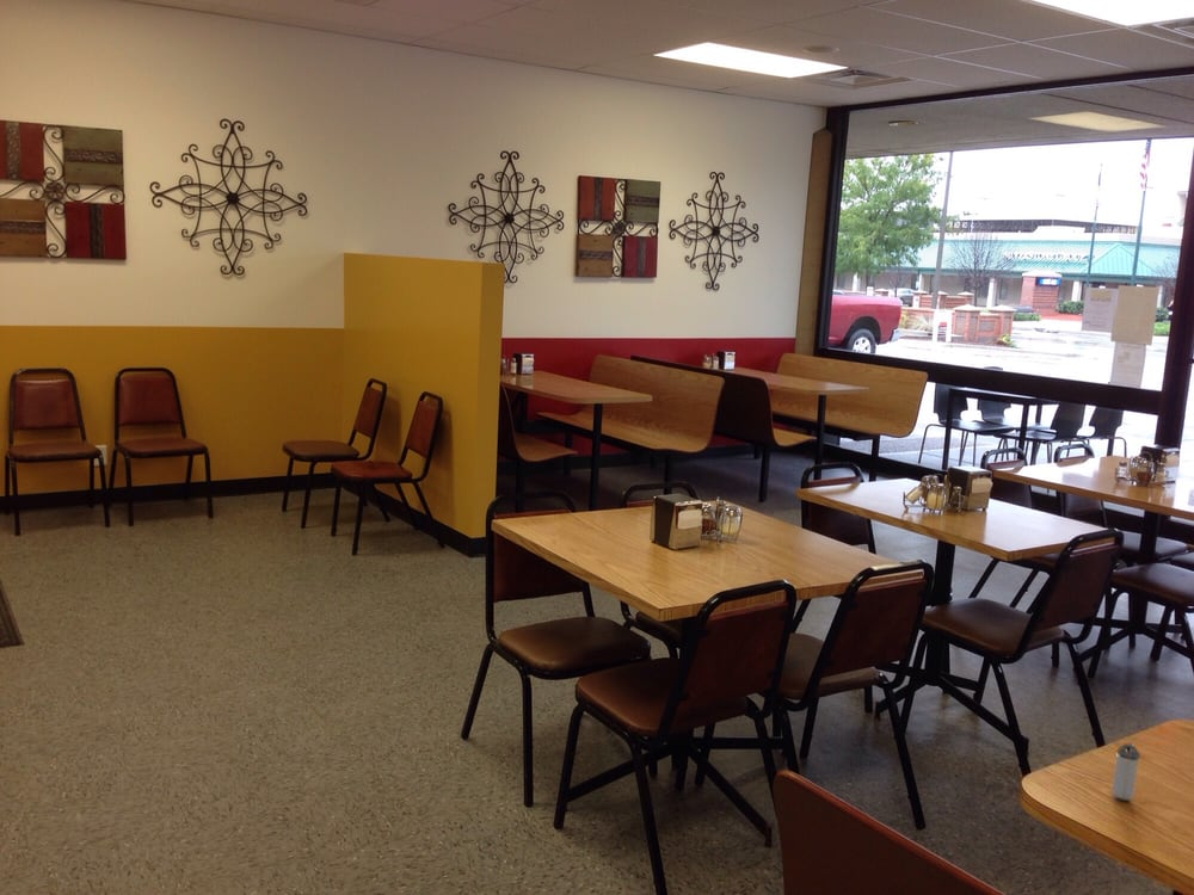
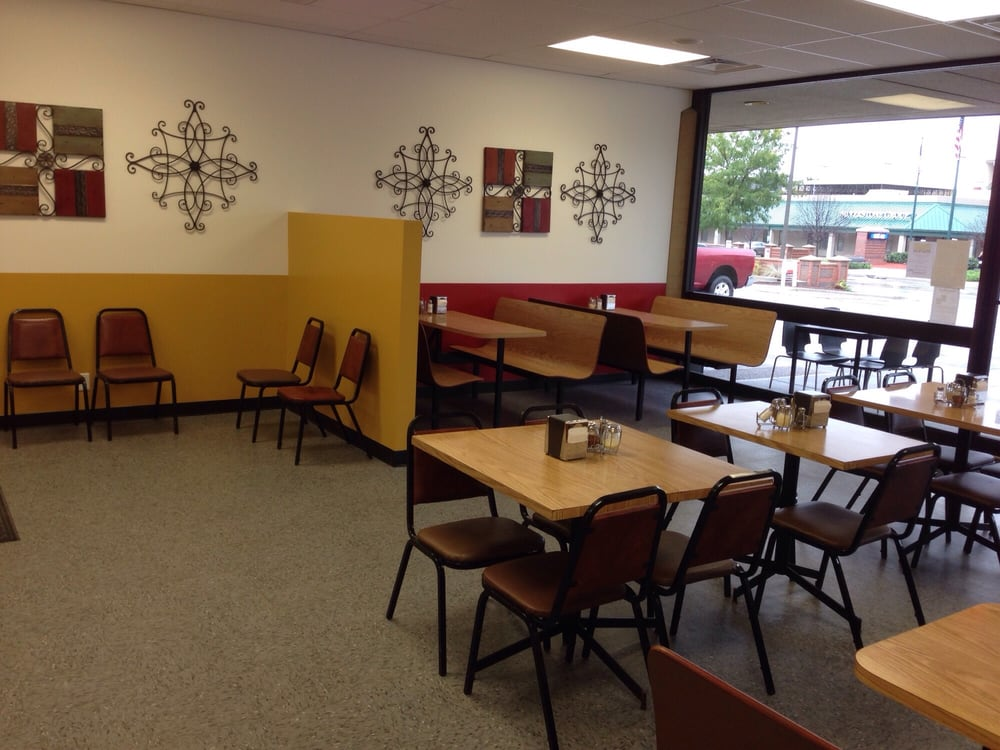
- shaker (1125, 770)
